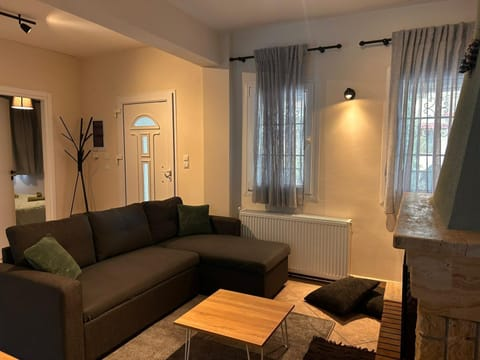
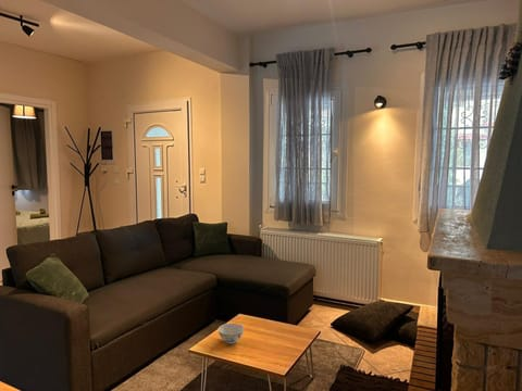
+ chinaware (231, 335)
